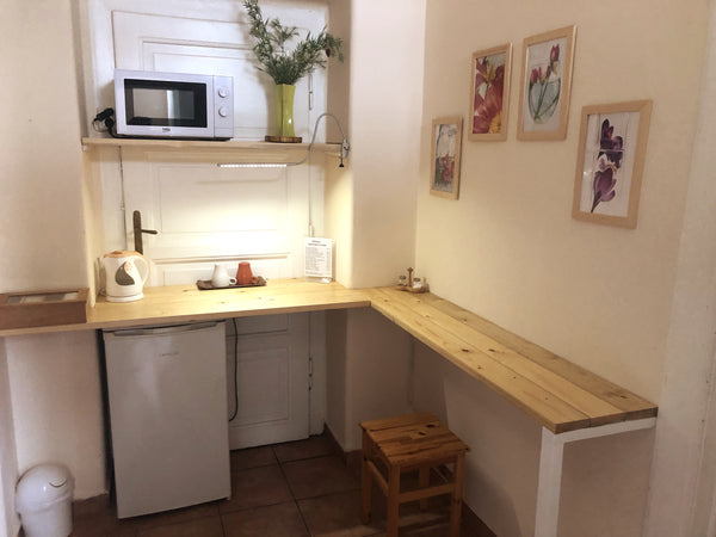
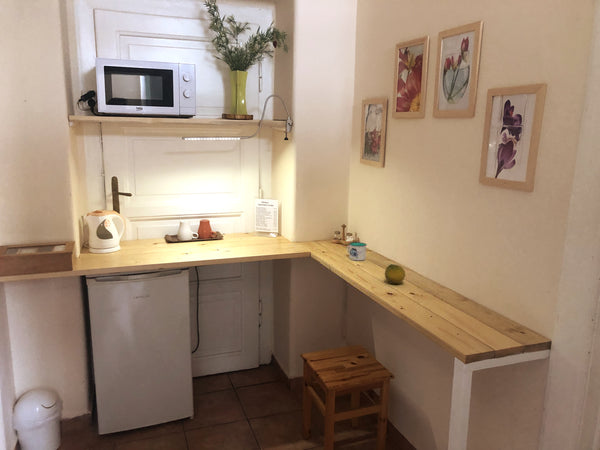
+ fruit (395, 273)
+ mug (355, 251)
